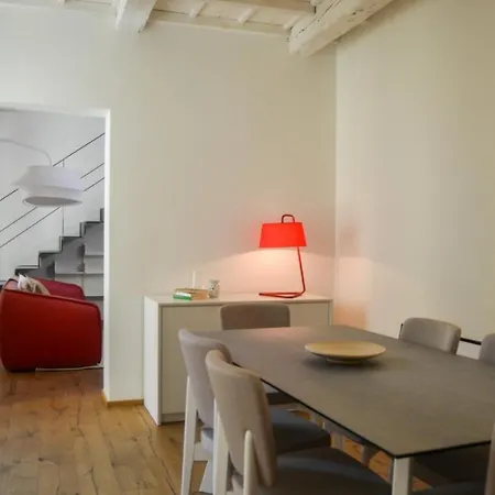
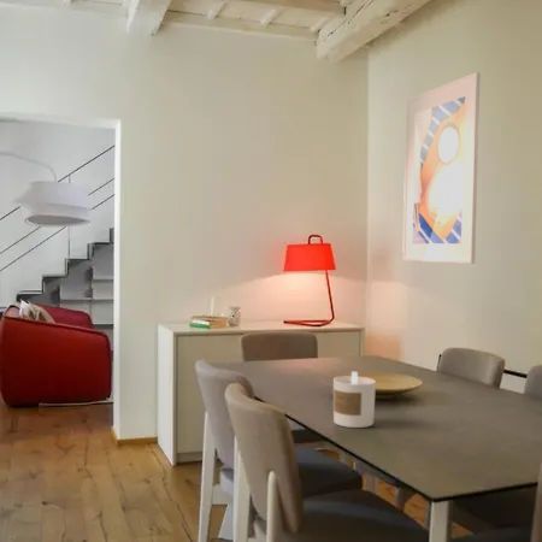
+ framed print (437, 175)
+ candle (353, 396)
